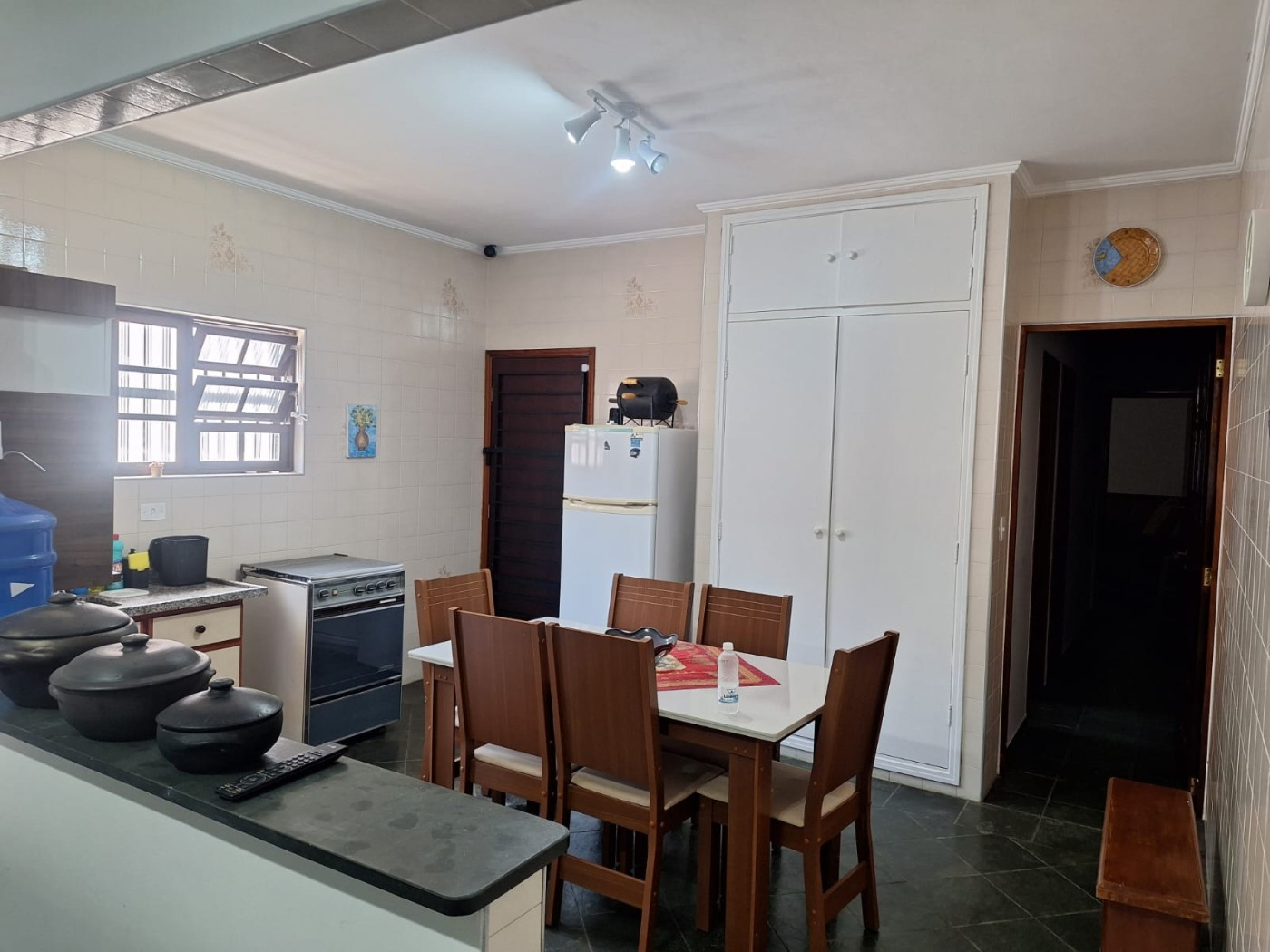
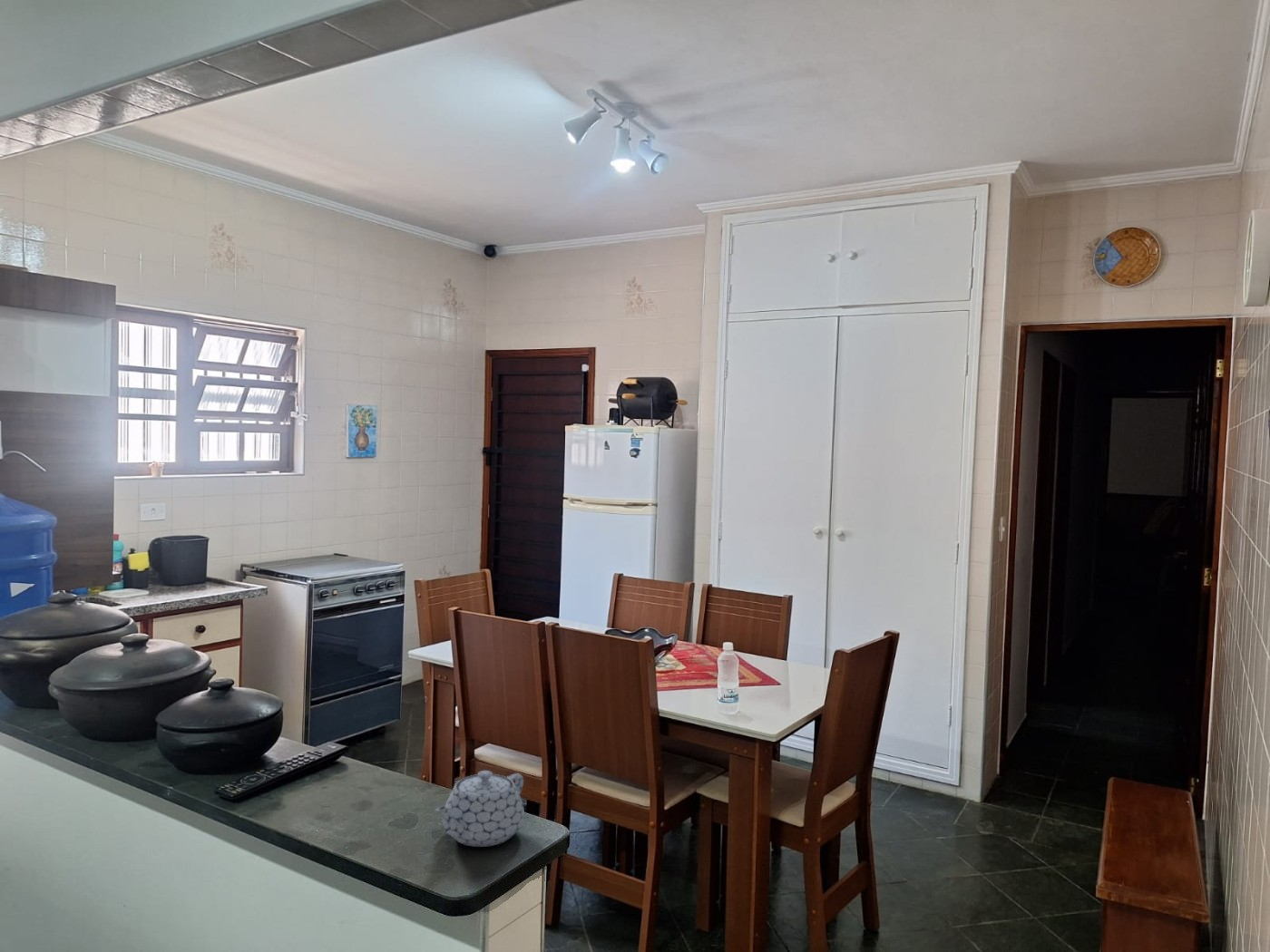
+ teapot (481, 804)
